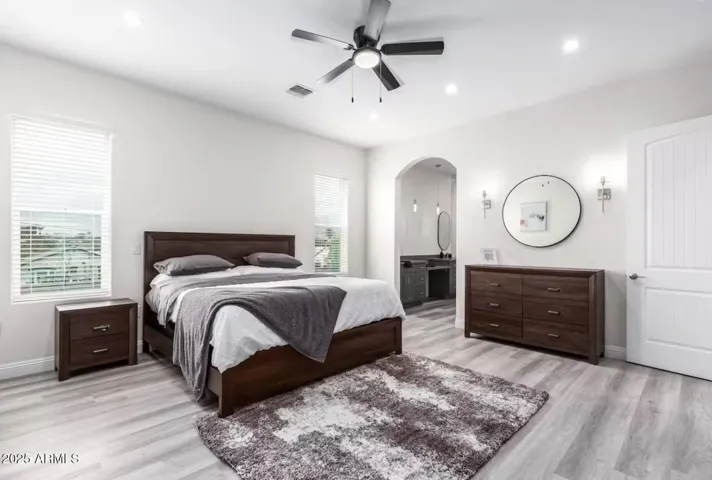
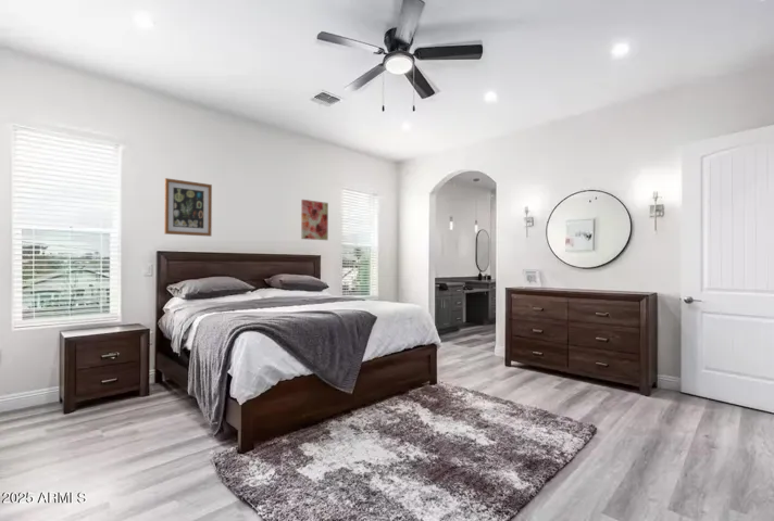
+ wall art (314, 220)
+ wall art (188, 207)
